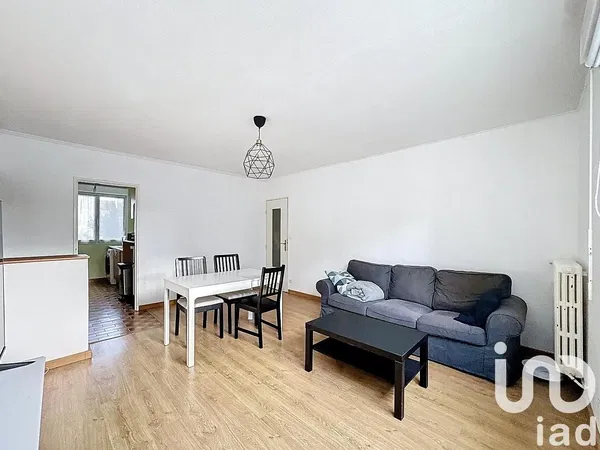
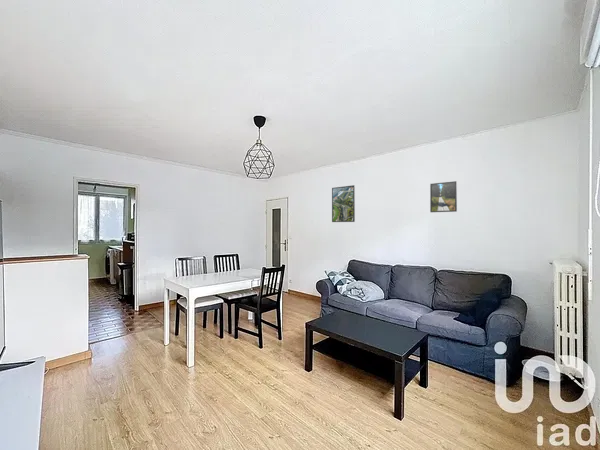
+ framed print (443, 197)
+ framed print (343, 204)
